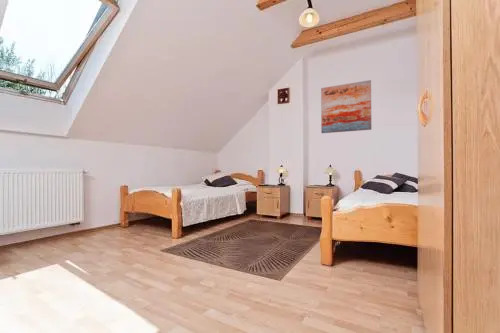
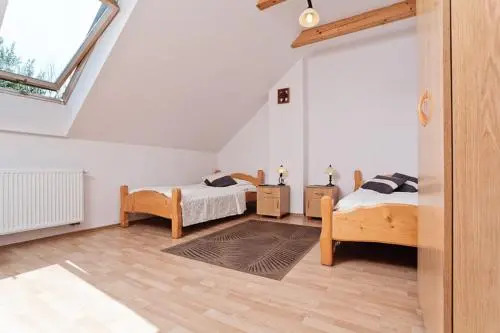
- wall art (345, 107)
